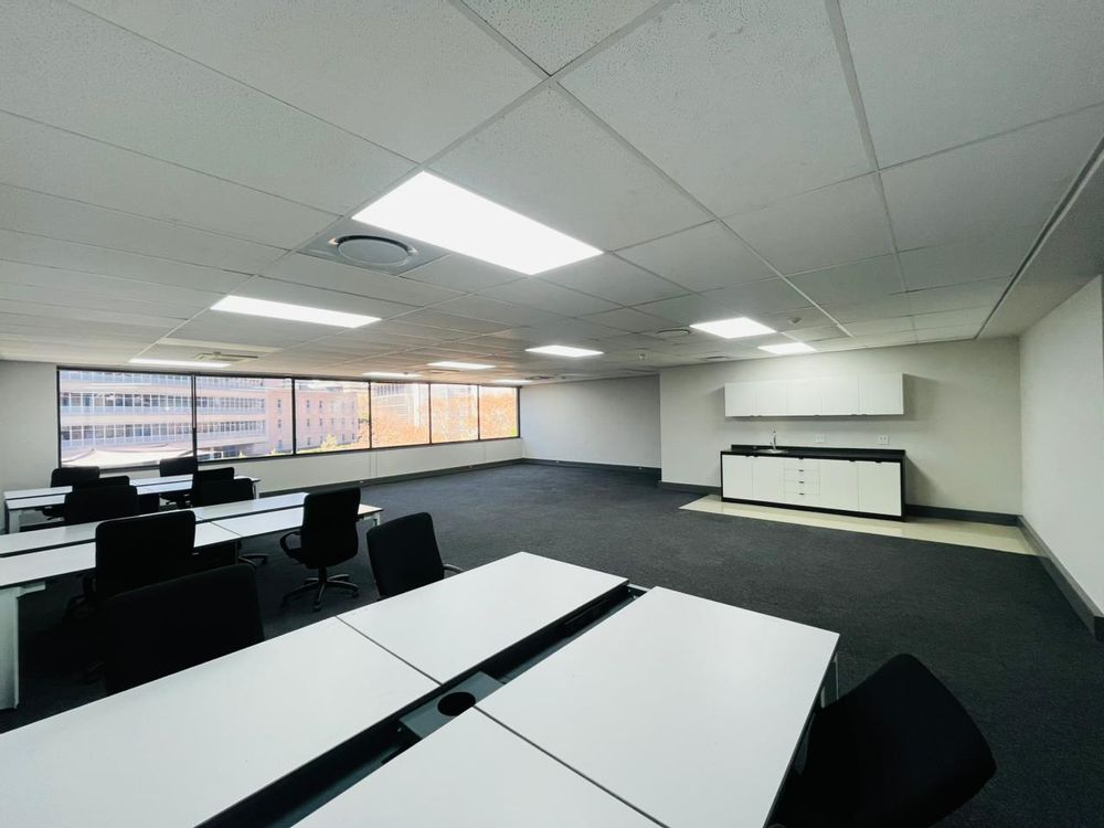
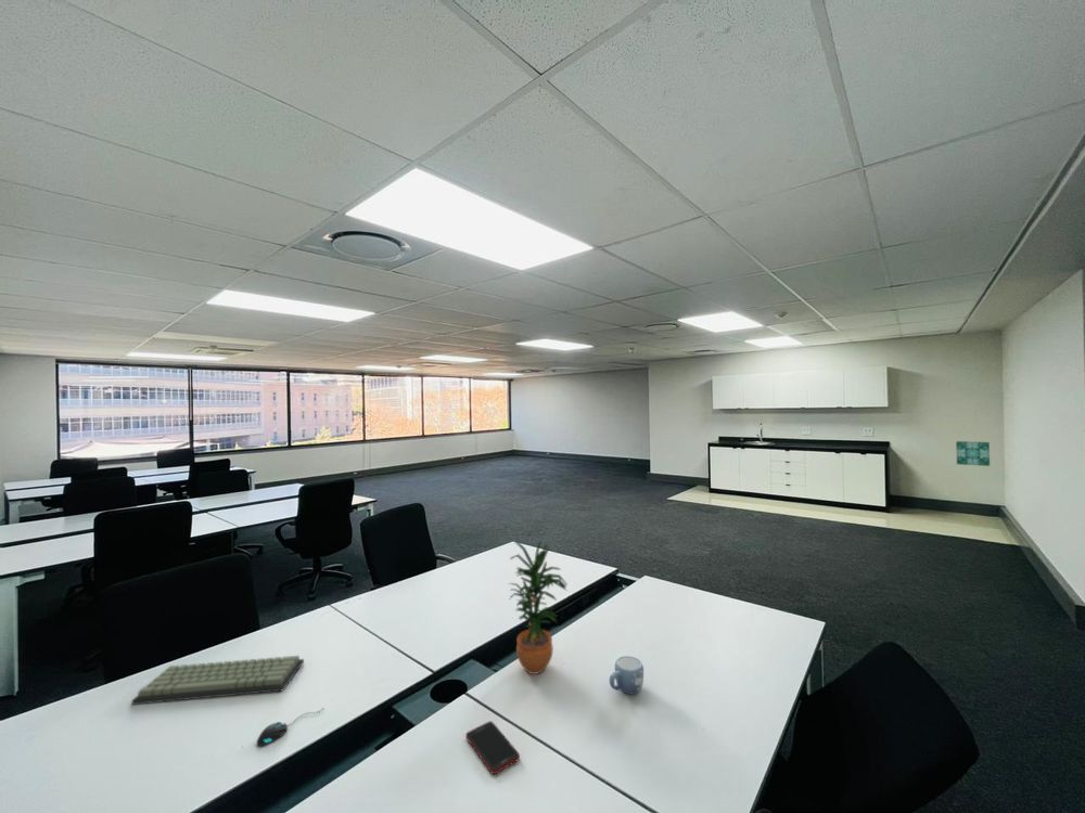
+ keyboard (224, 676)
+ cell phone (492, 746)
+ mug (625, 678)
+ potted plant (538, 606)
+ mouse (291, 723)
+ wall art (972, 453)
